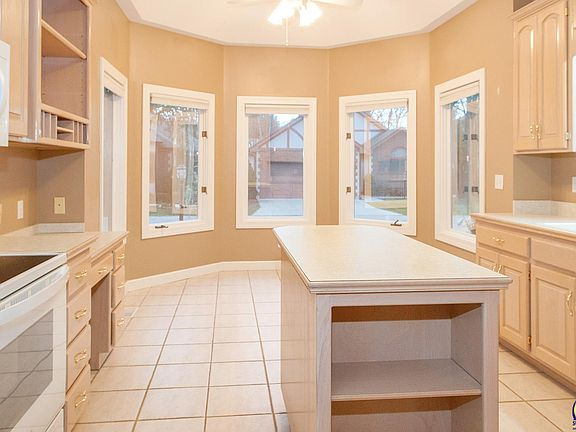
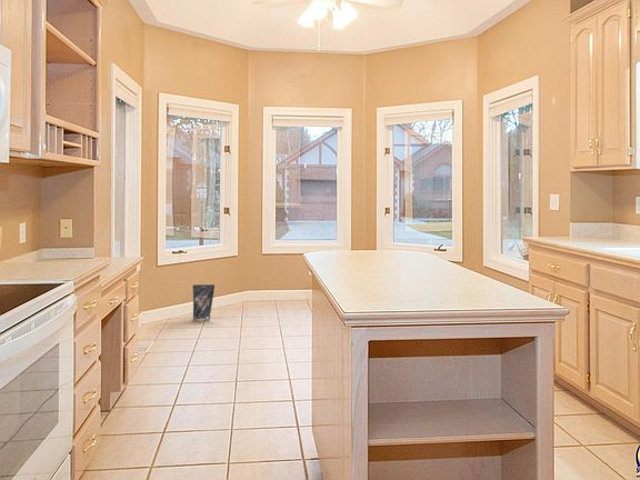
+ bag (203, 302)
